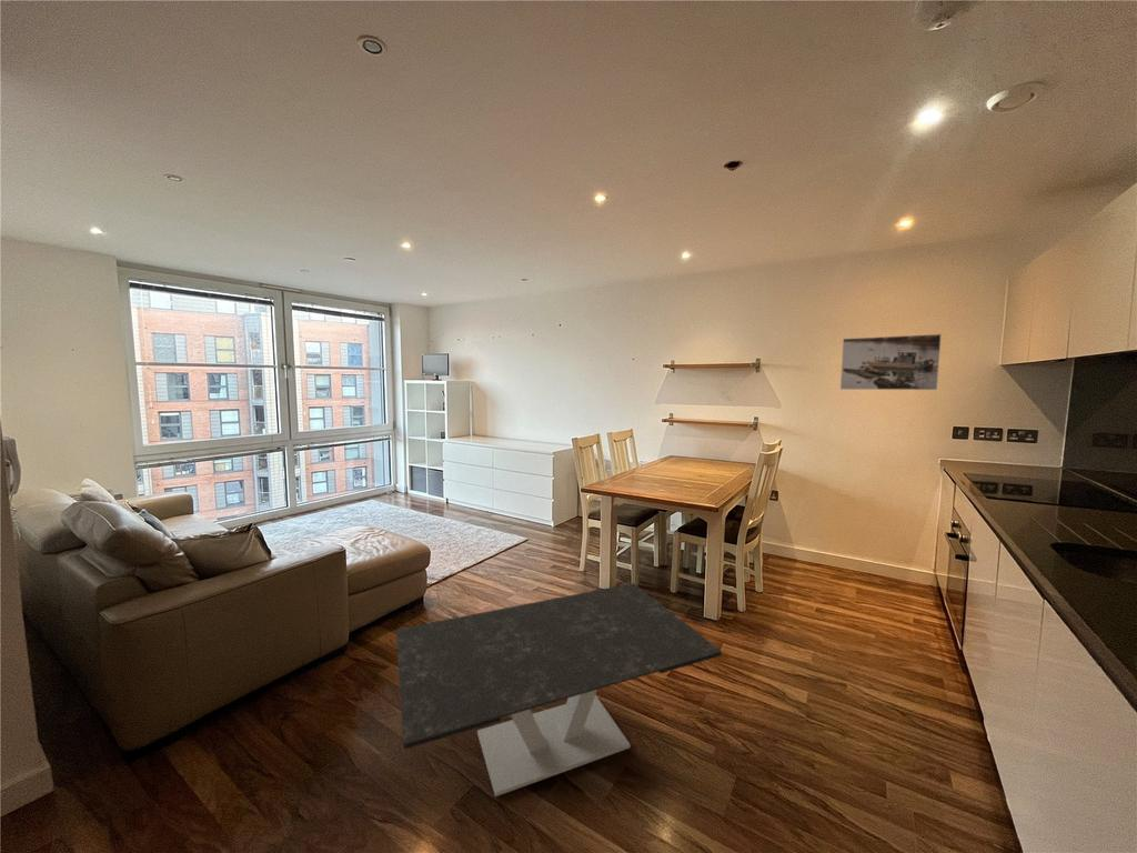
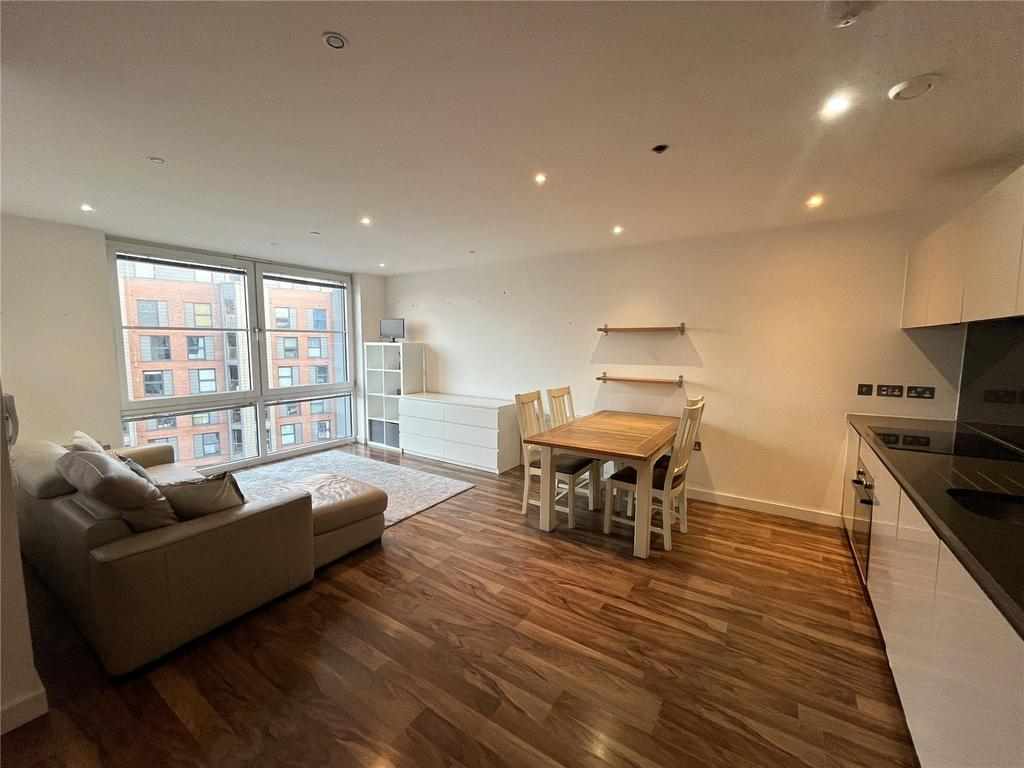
- coffee table (552, 690)
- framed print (887, 363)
